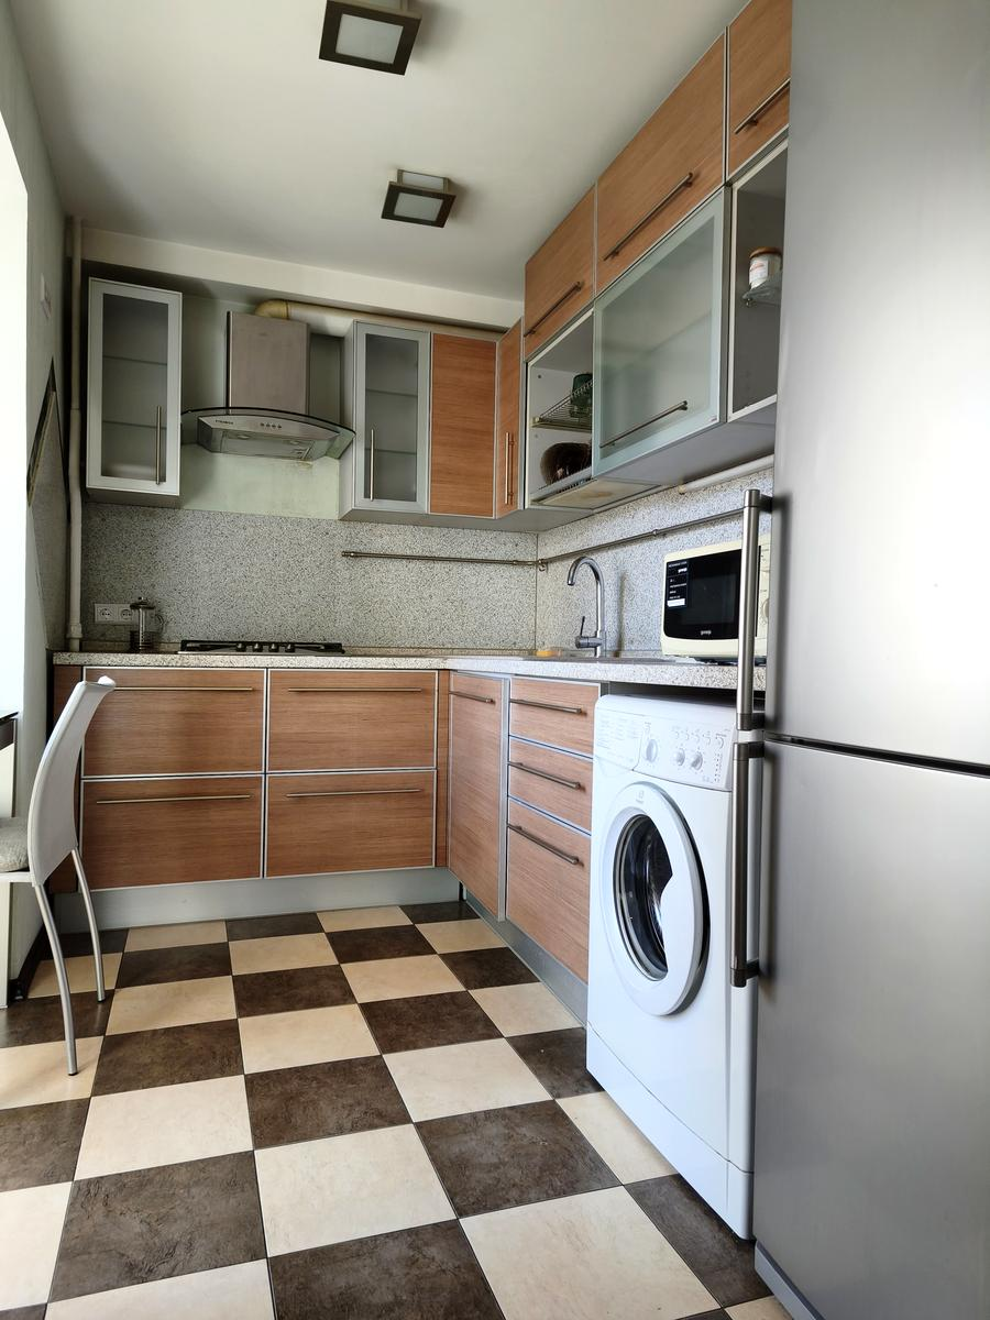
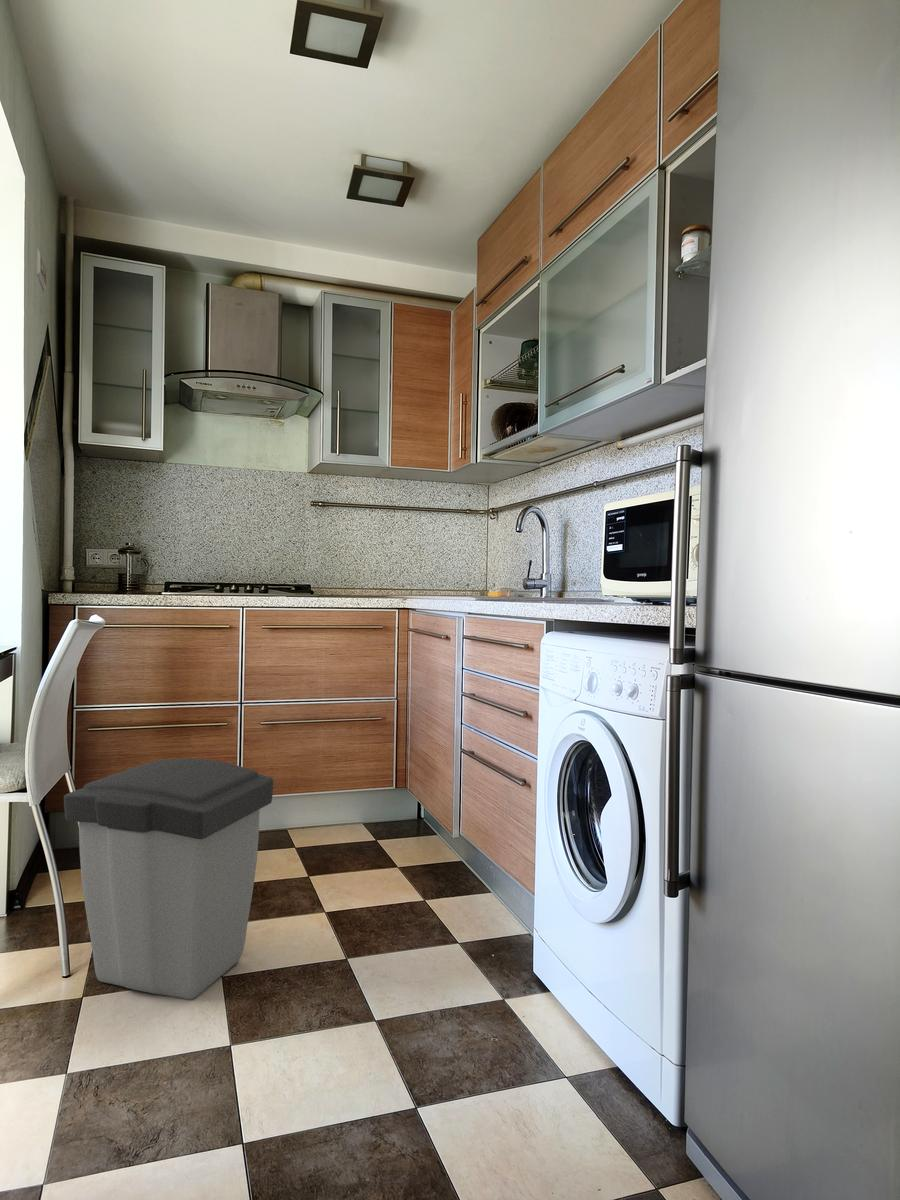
+ trash can (170, 872)
